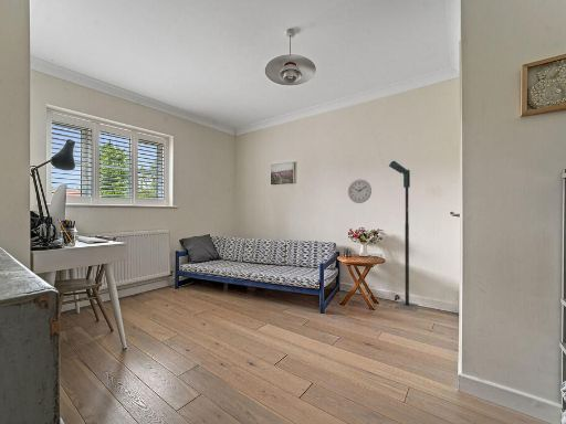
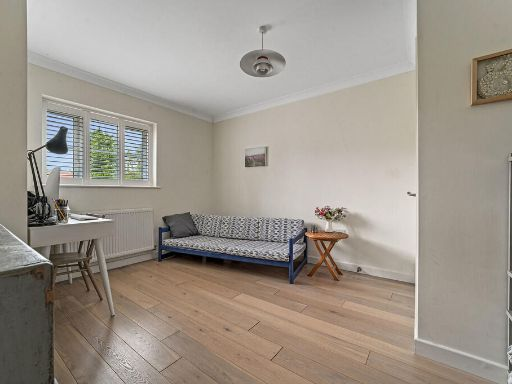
- wall clock (358, 191)
- floor lamp (405, 240)
